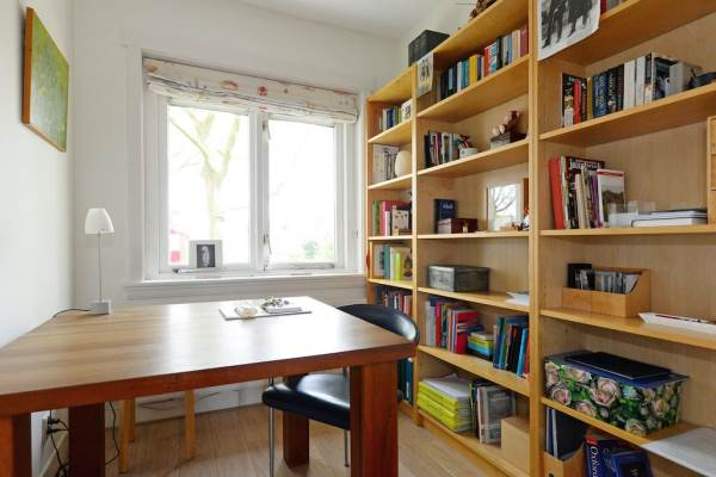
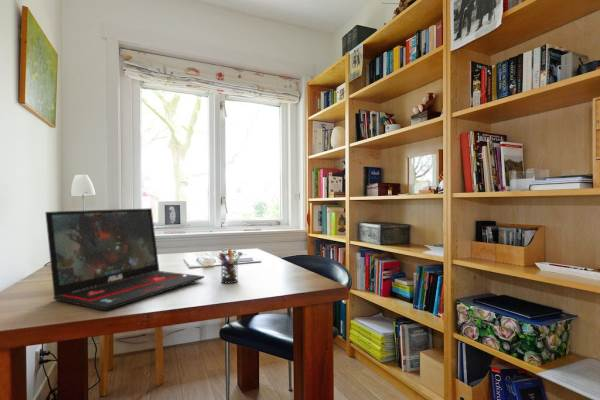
+ pen holder (231, 264)
+ laptop (133, 249)
